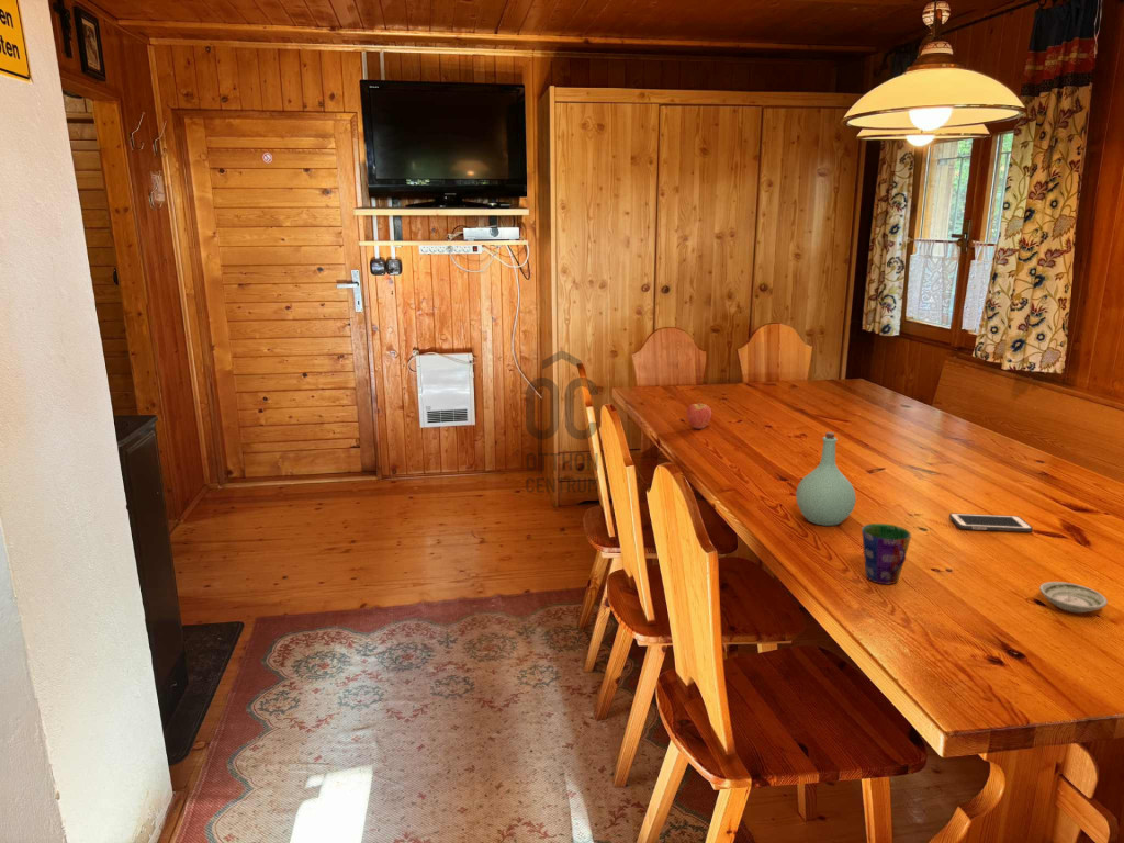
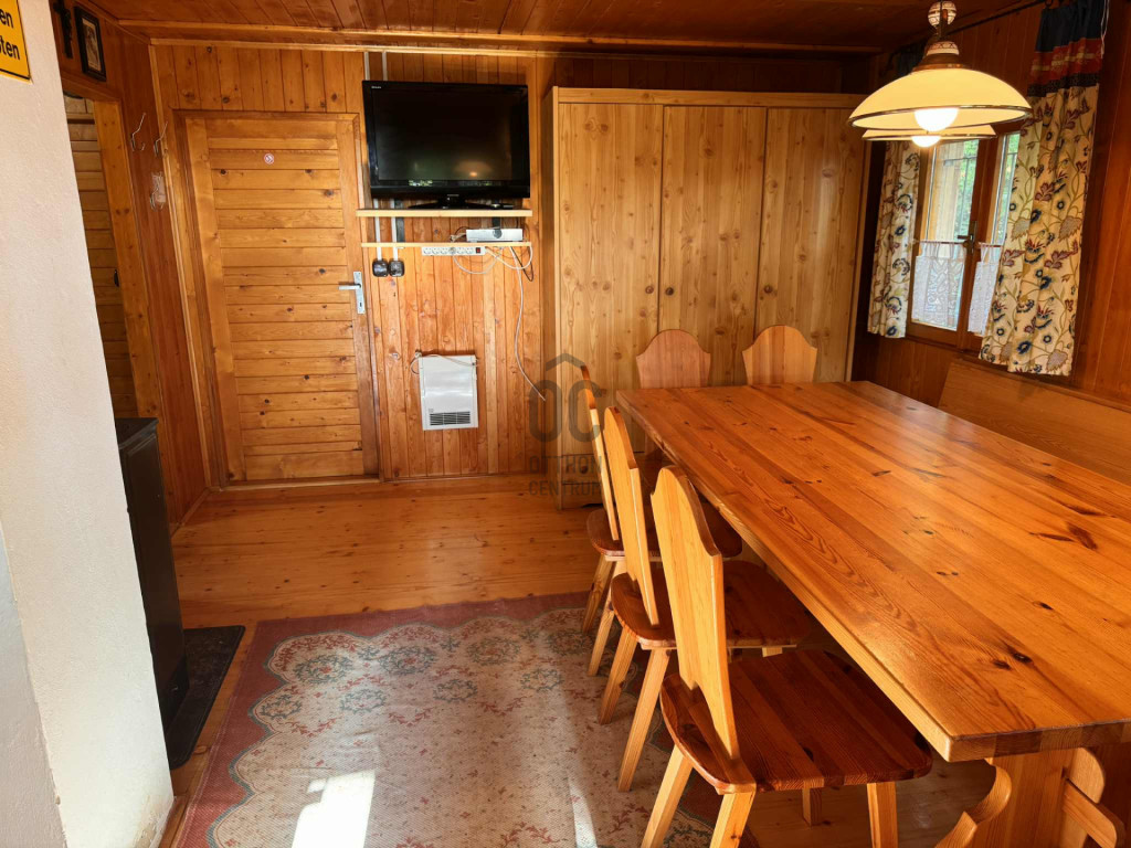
- cell phone (989, 522)
- saucer (1071, 599)
- bottle (827, 476)
- cup (887, 558)
- fruit (698, 413)
